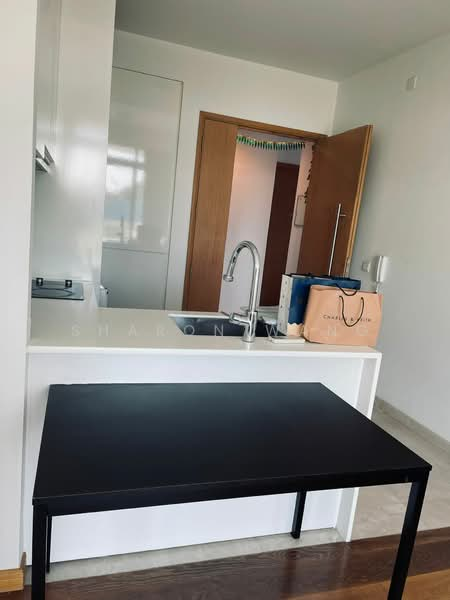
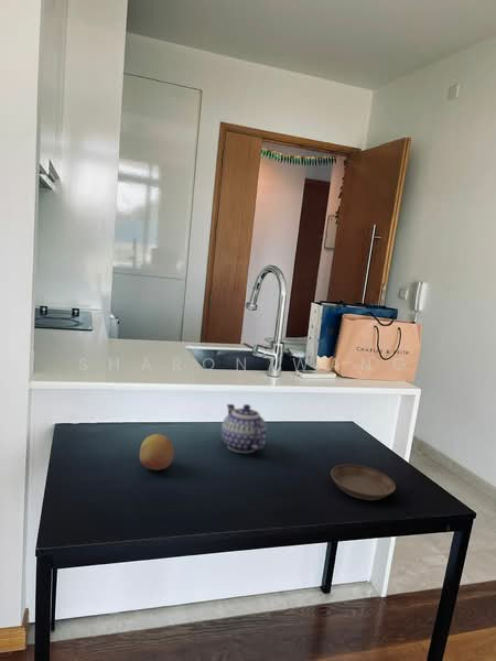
+ fruit (157, 451)
+ teapot (244, 425)
+ saucer (362, 484)
